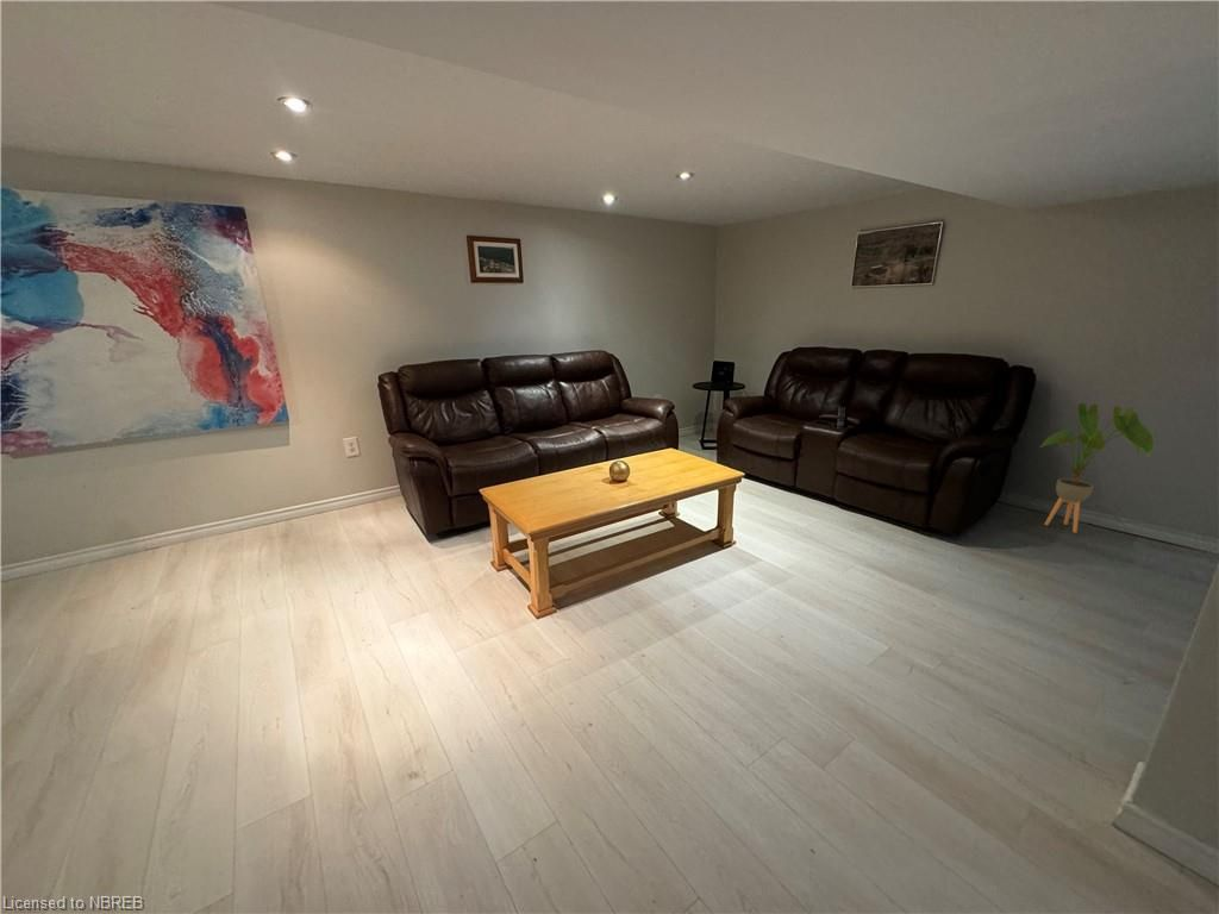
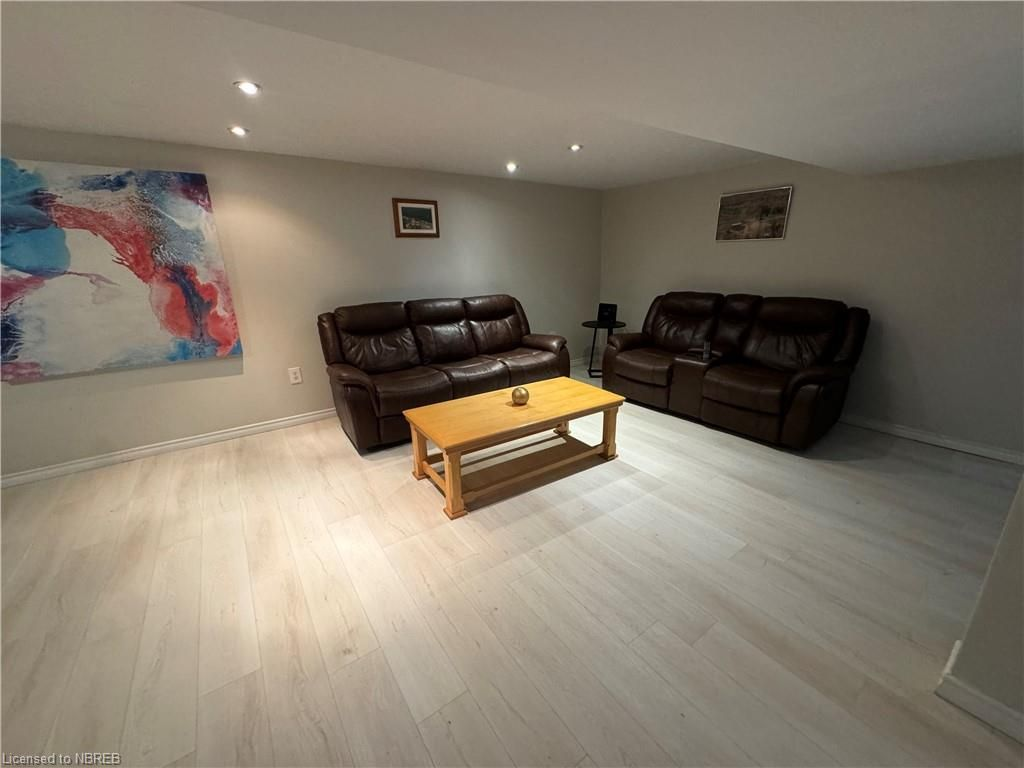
- house plant (1087, 468)
